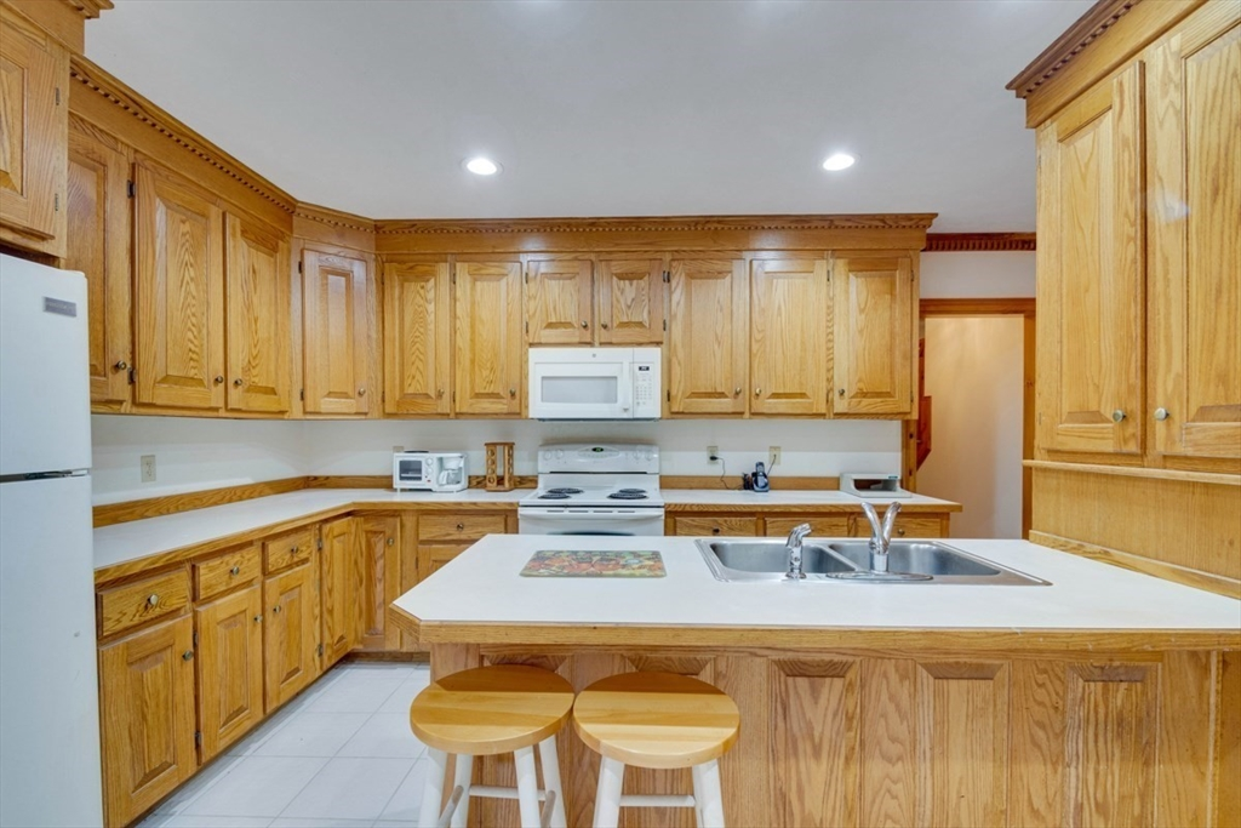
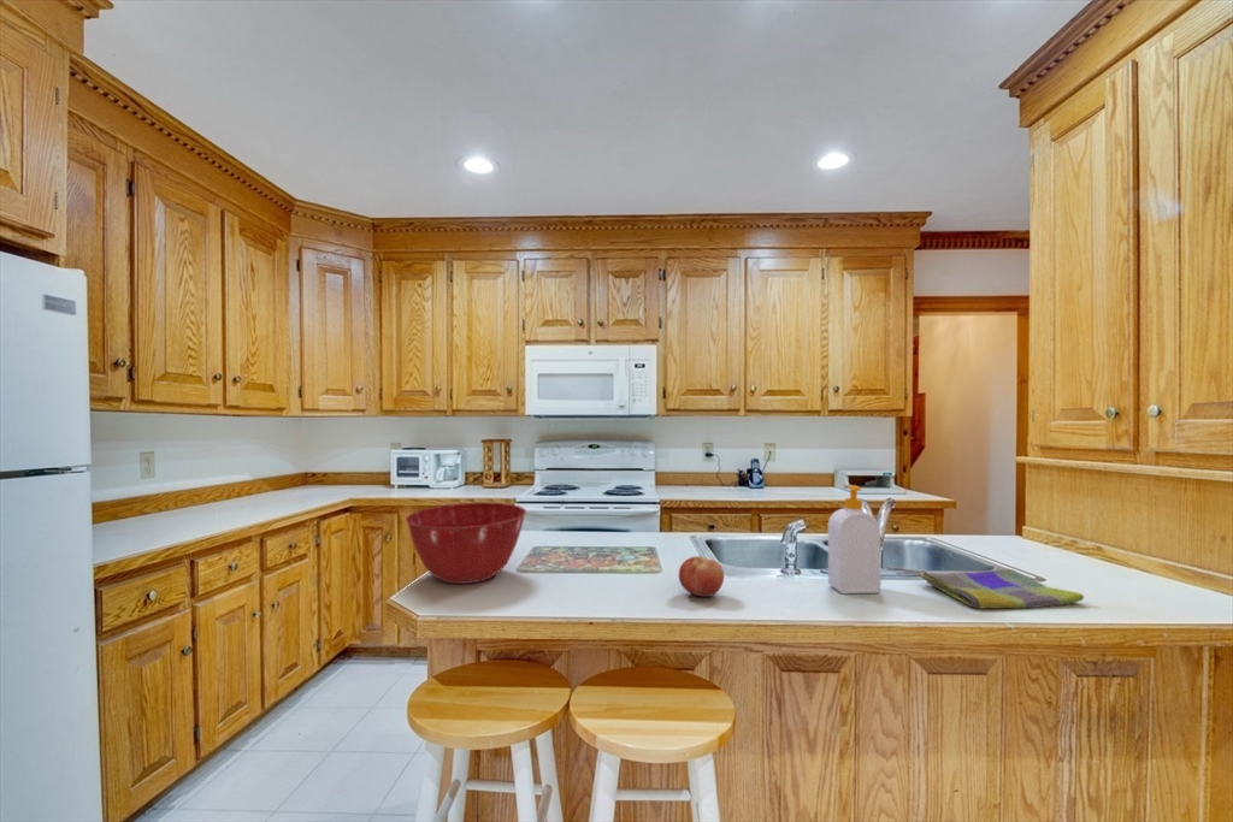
+ fruit (701, 576)
+ dish towel (996, 587)
+ soap bottle (853, 537)
+ mixing bowl (467, 543)
